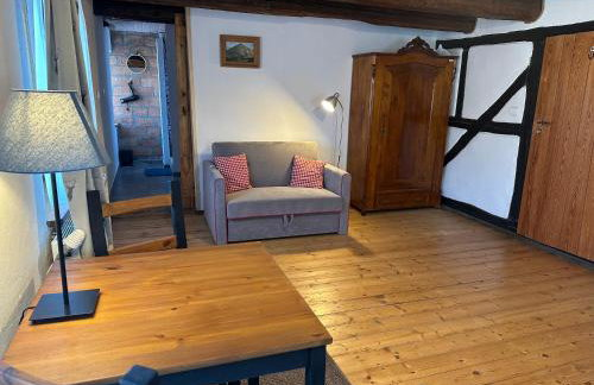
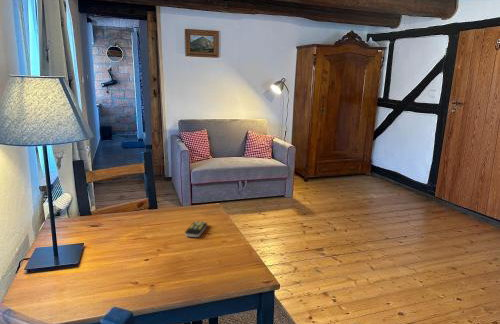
+ remote control (196, 228)
